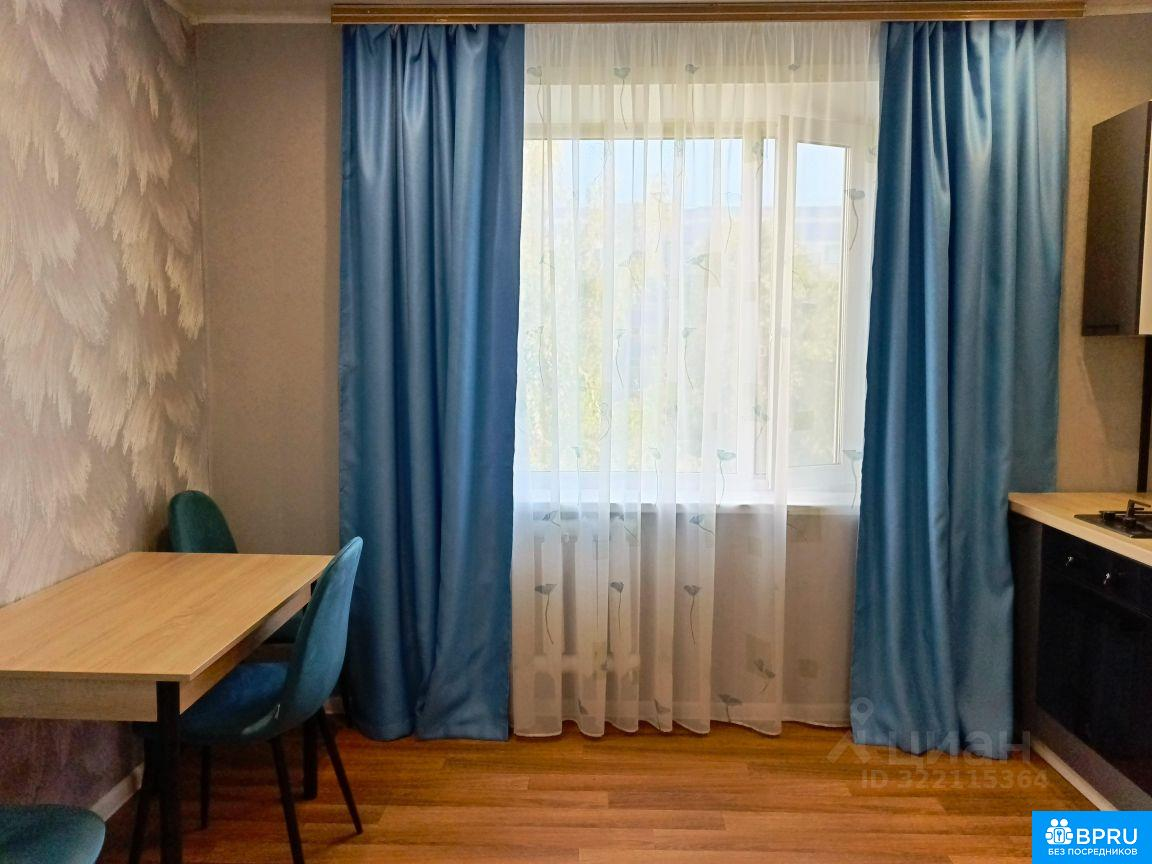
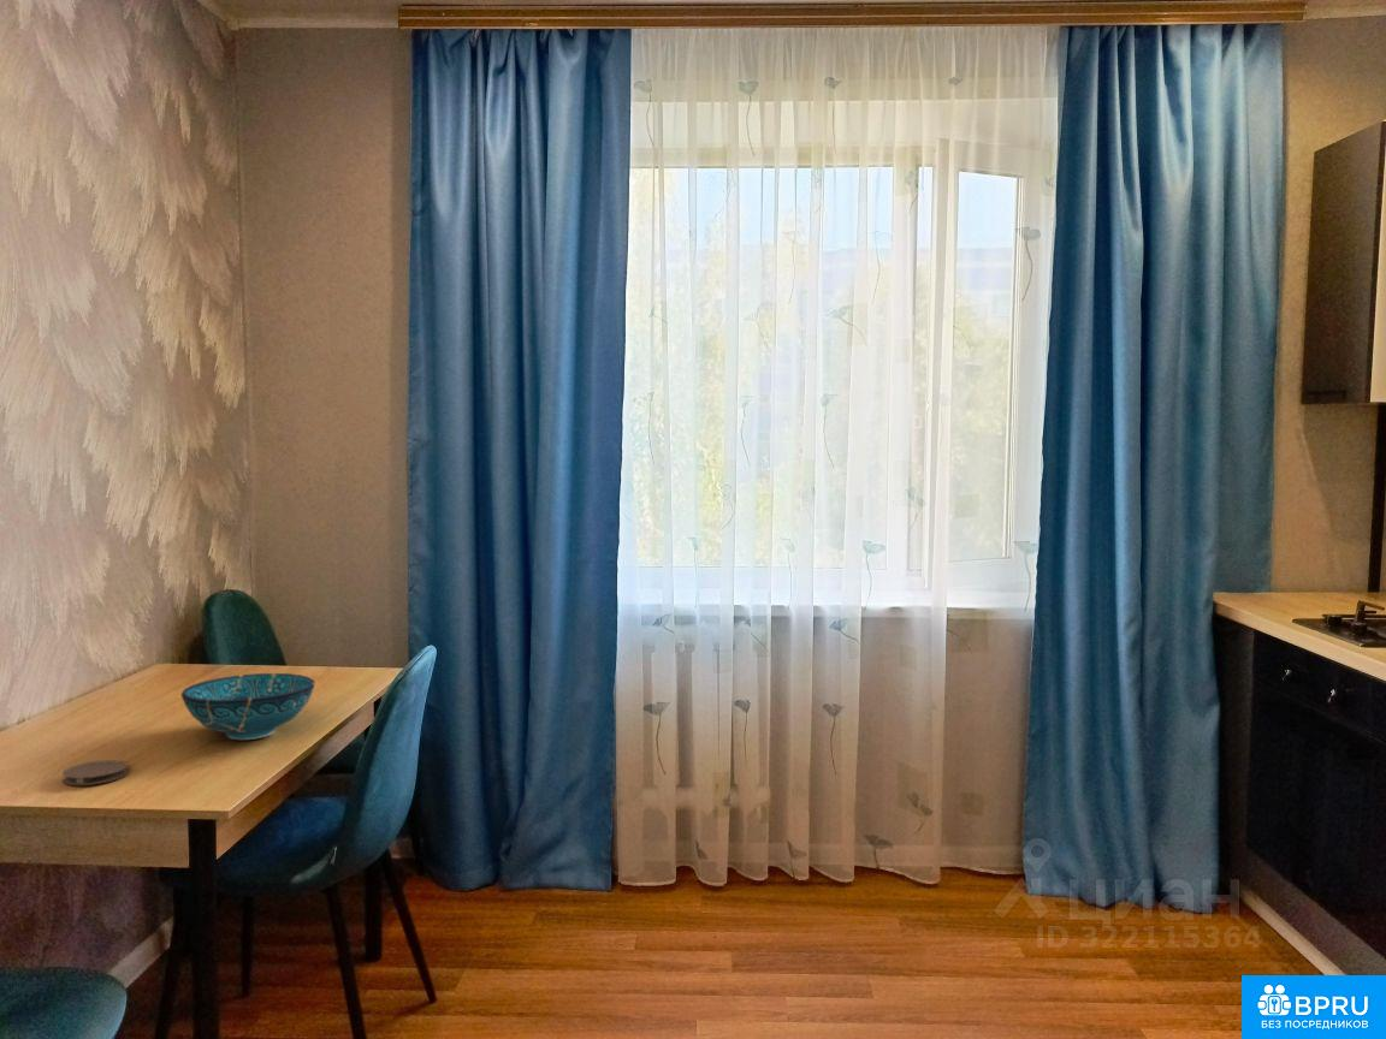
+ decorative bowl (250, 710)
+ coaster (95, 772)
